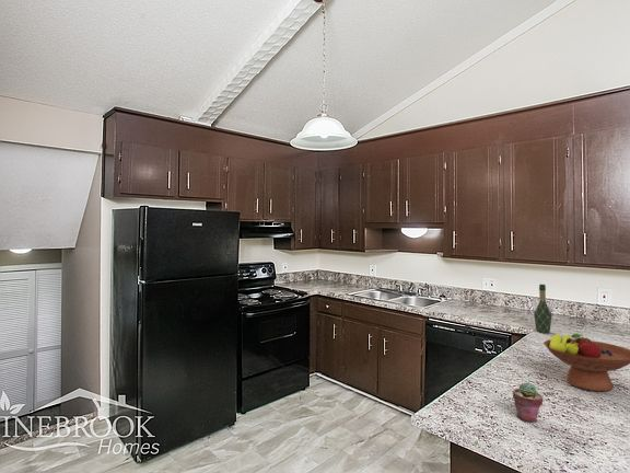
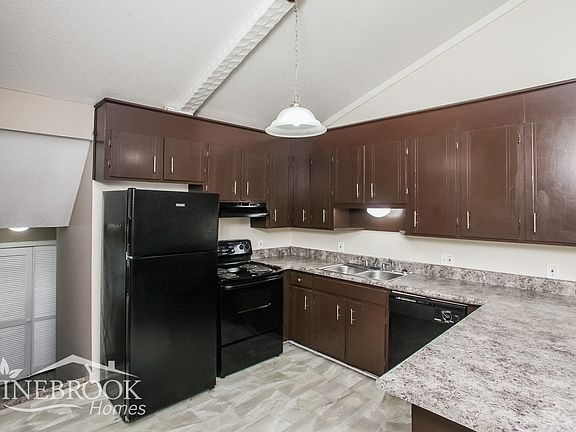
- potted succulent (527, 400)
- fruit bowl (588, 359)
- wine bottle (542, 308)
